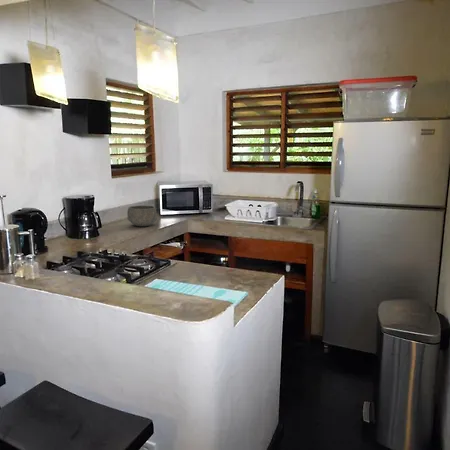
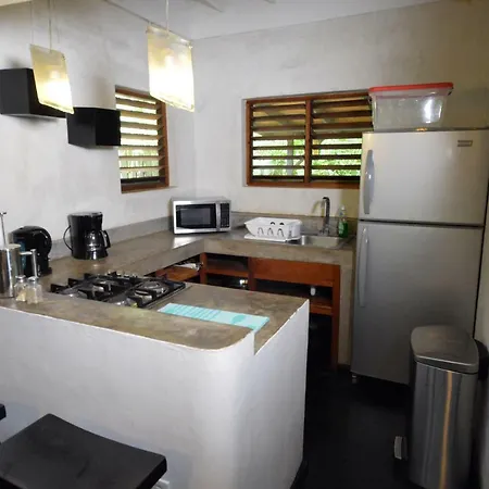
- bowl (142, 216)
